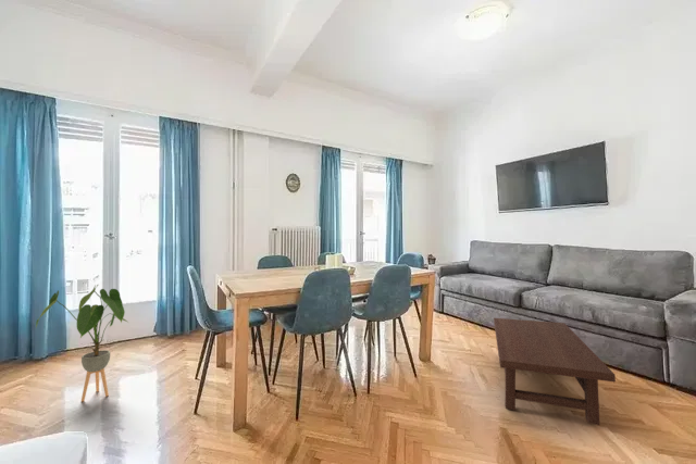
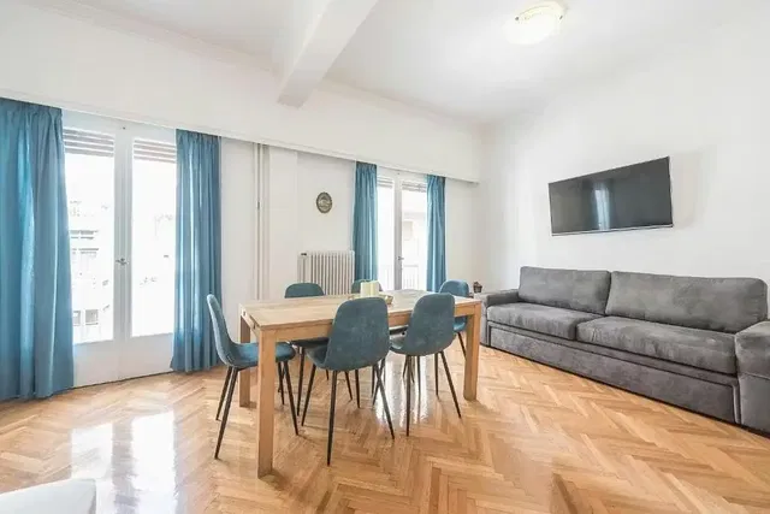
- house plant (95, 341)
- coffee table (538, 363)
